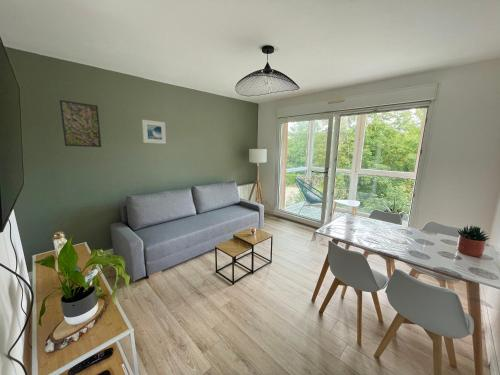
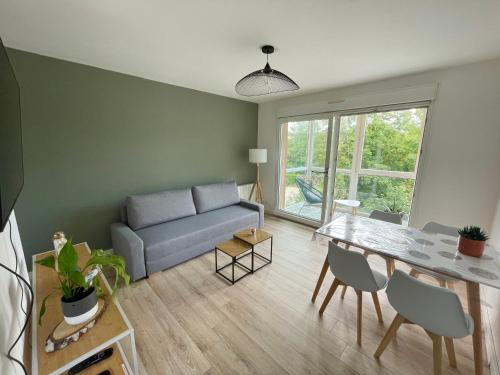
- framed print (154, 132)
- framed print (81, 125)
